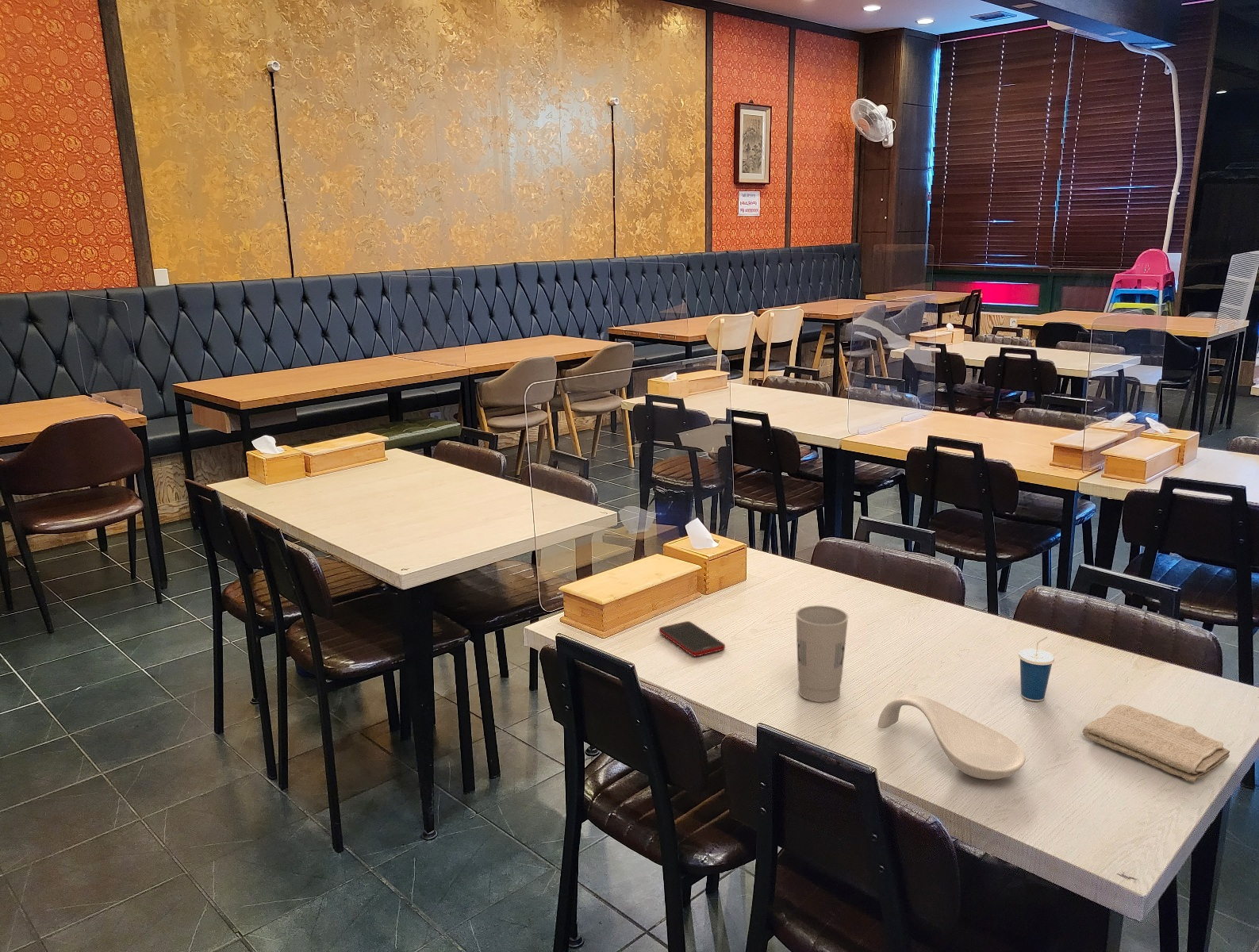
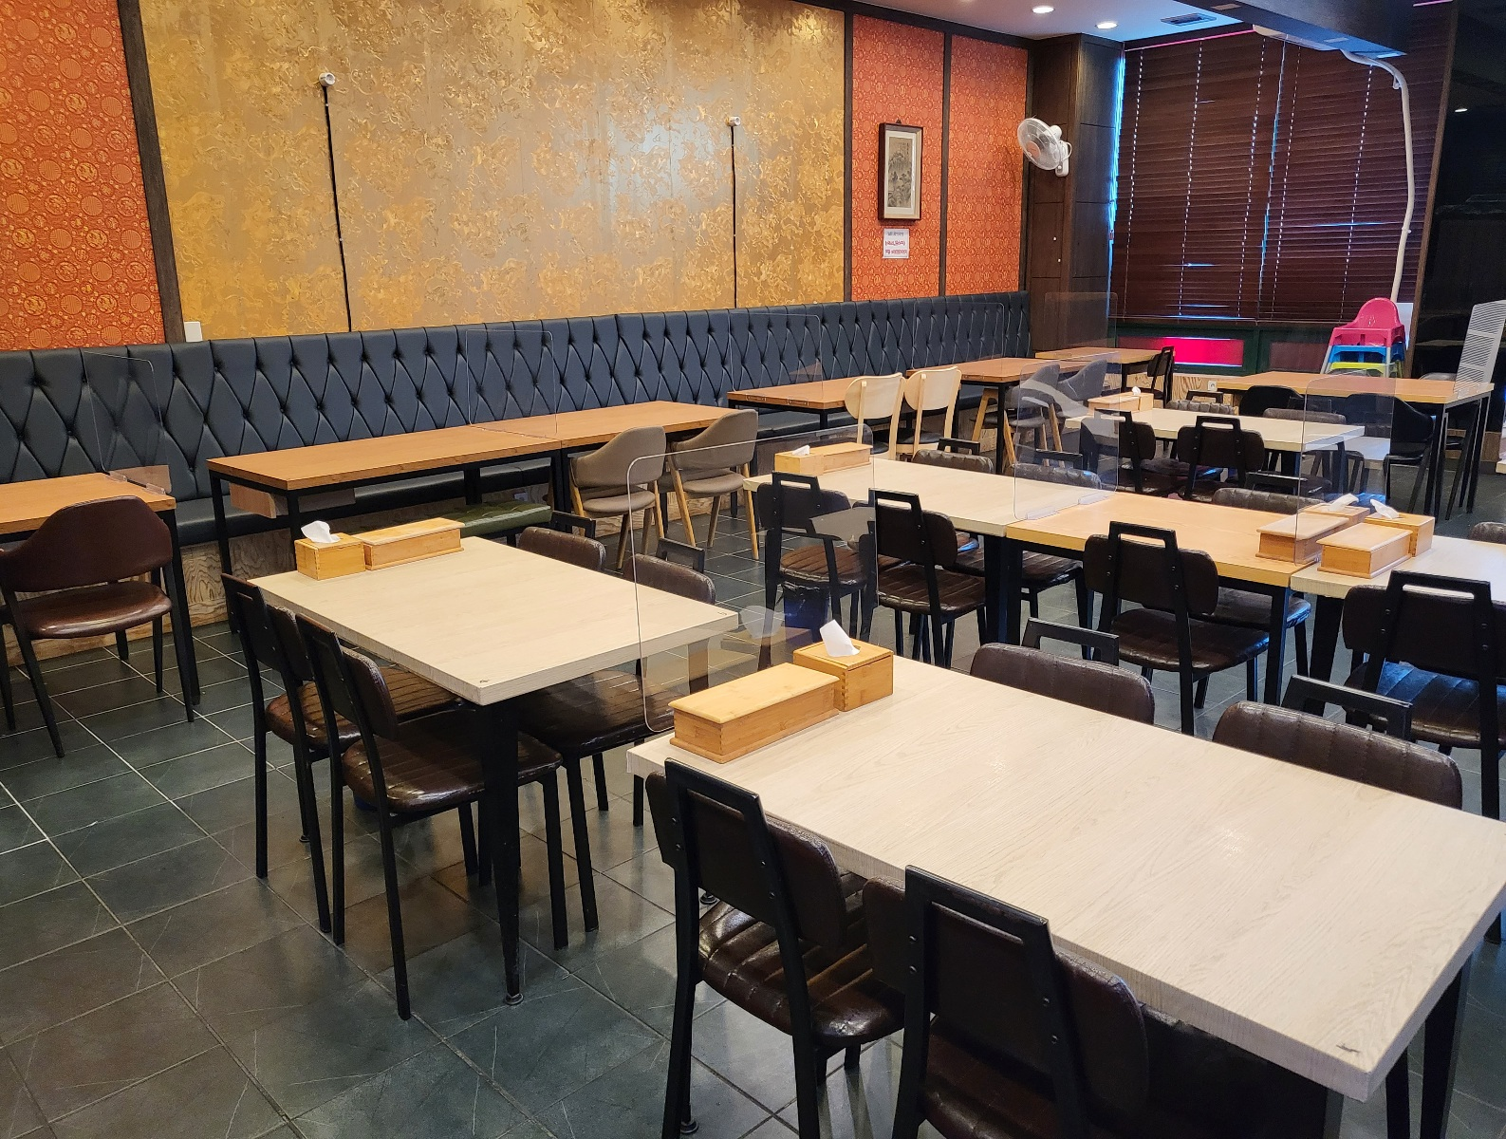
- spoon rest (948, 733)
- cell phone (691, 638)
- cup (1035, 664)
- cup (820, 654)
- washcloth (1154, 739)
